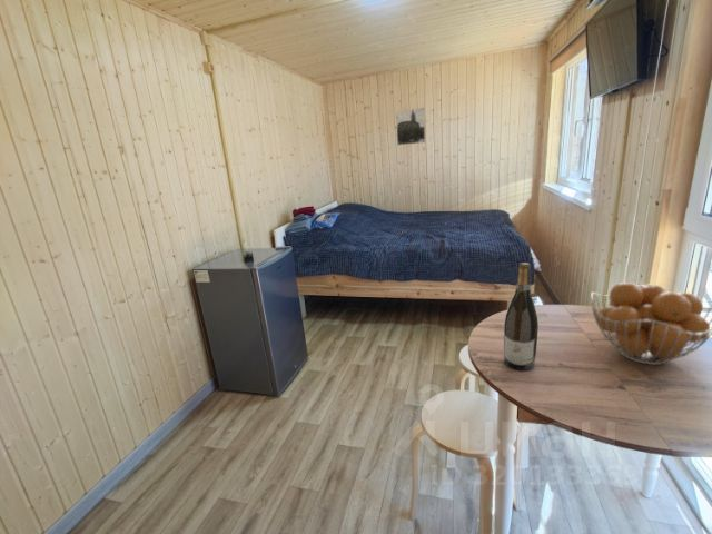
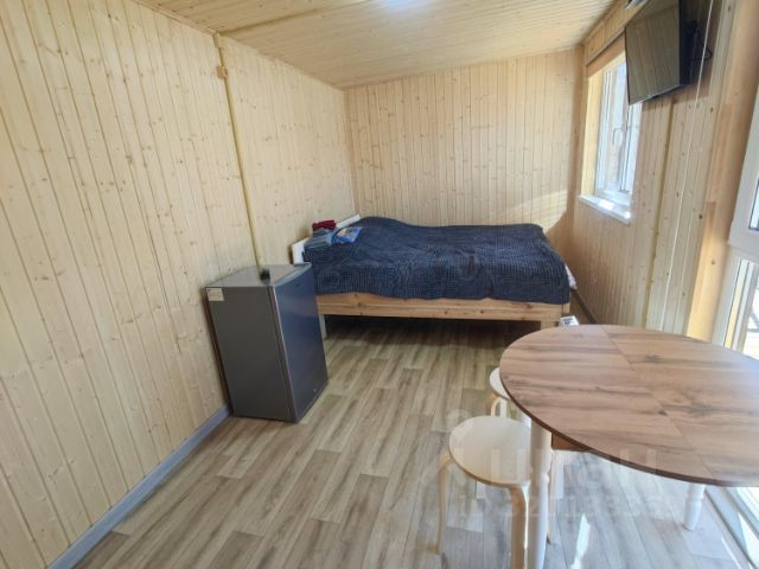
- wine bottle (521, 315)
- fruit basket (647, 322)
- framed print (411, 127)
